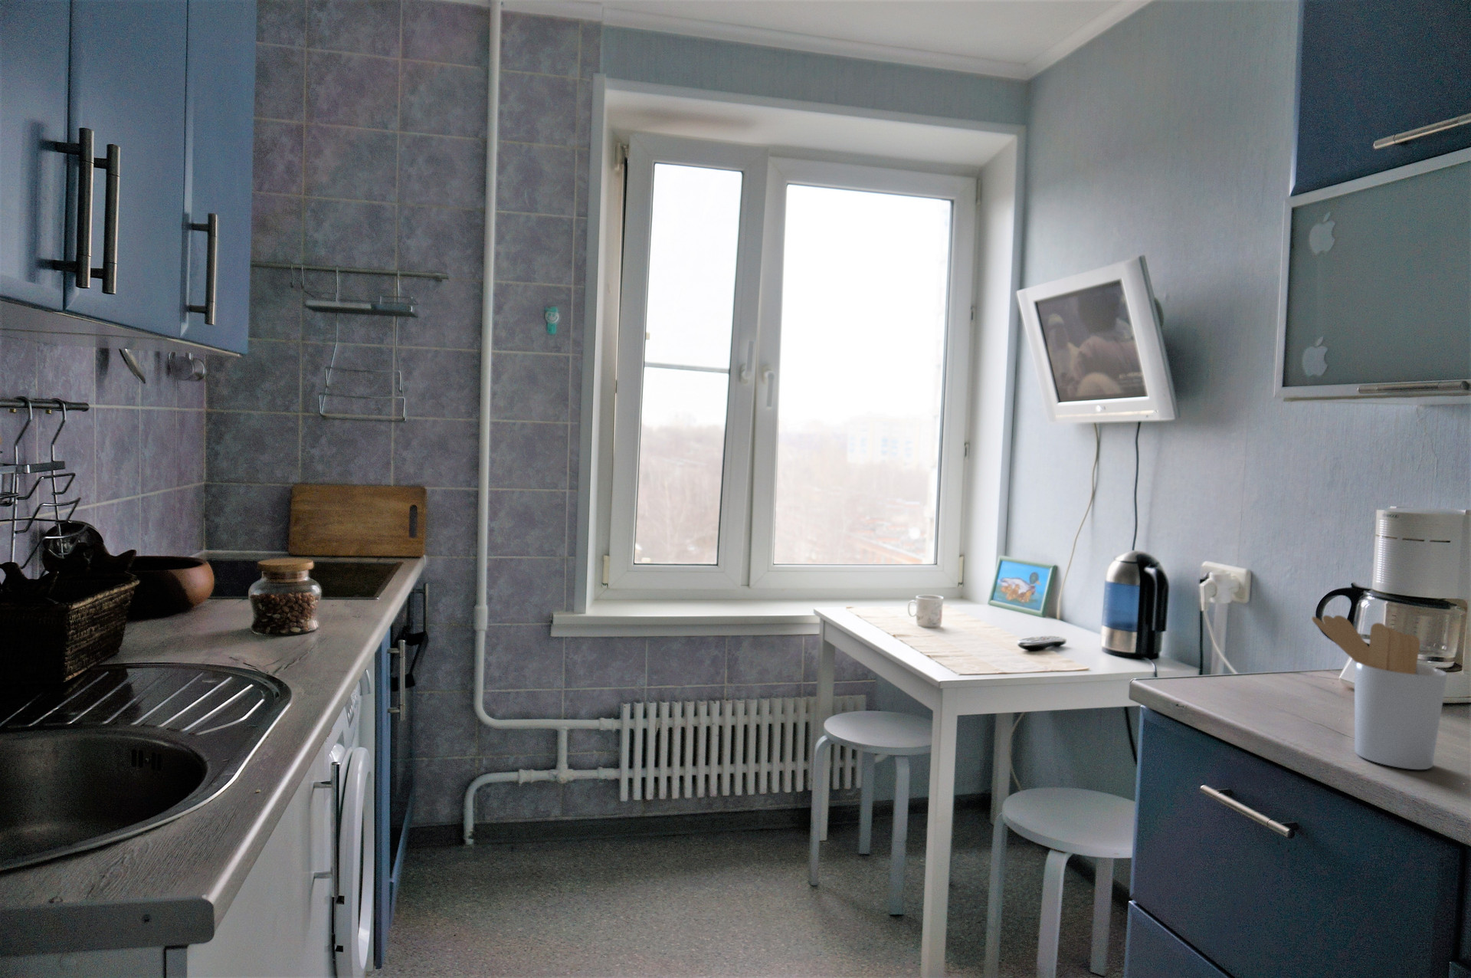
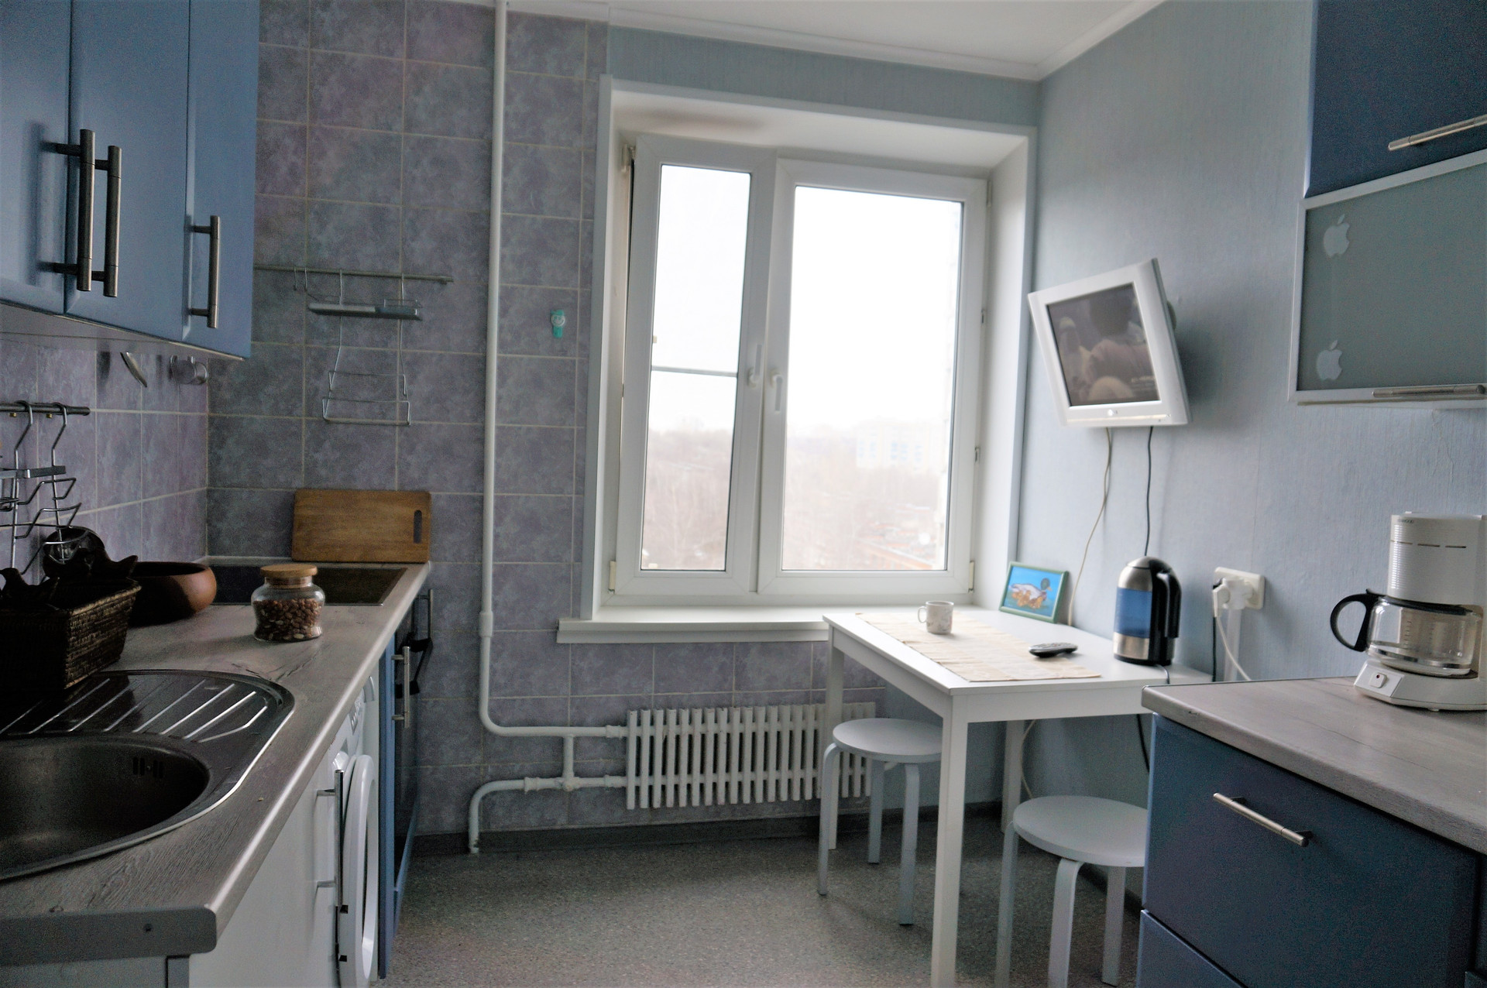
- utensil holder (1375, 685)
